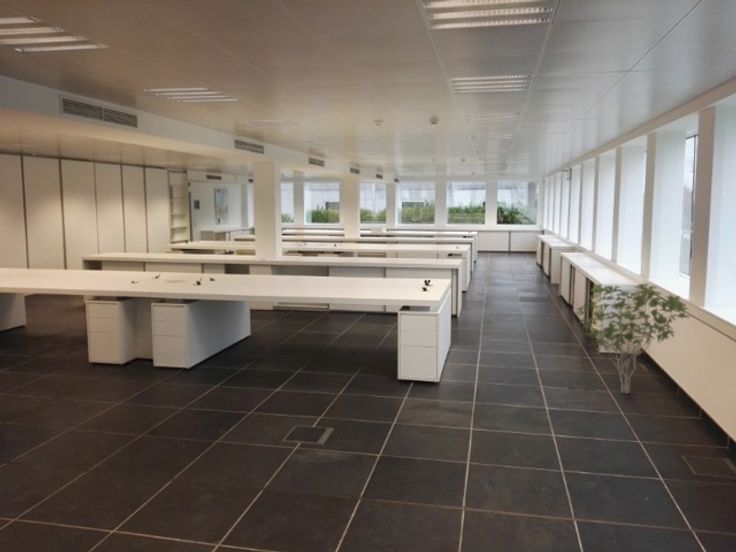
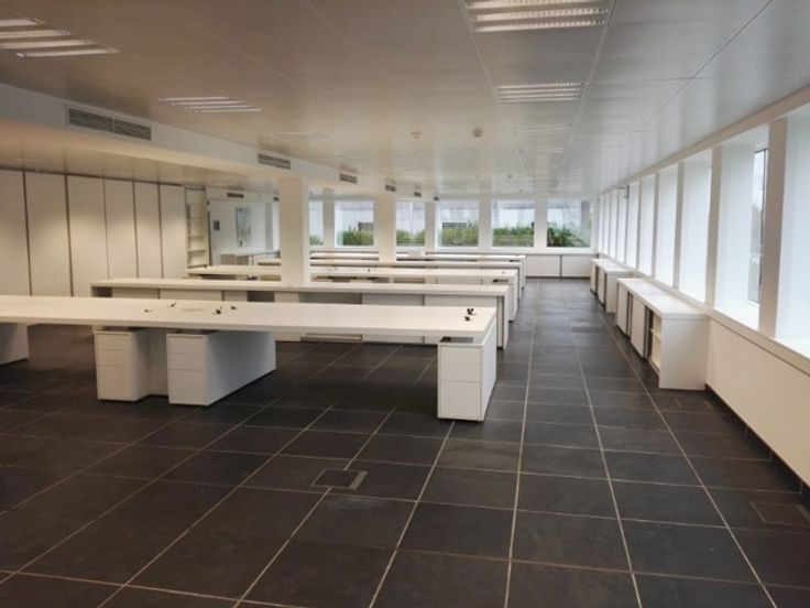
- shrub (631, 338)
